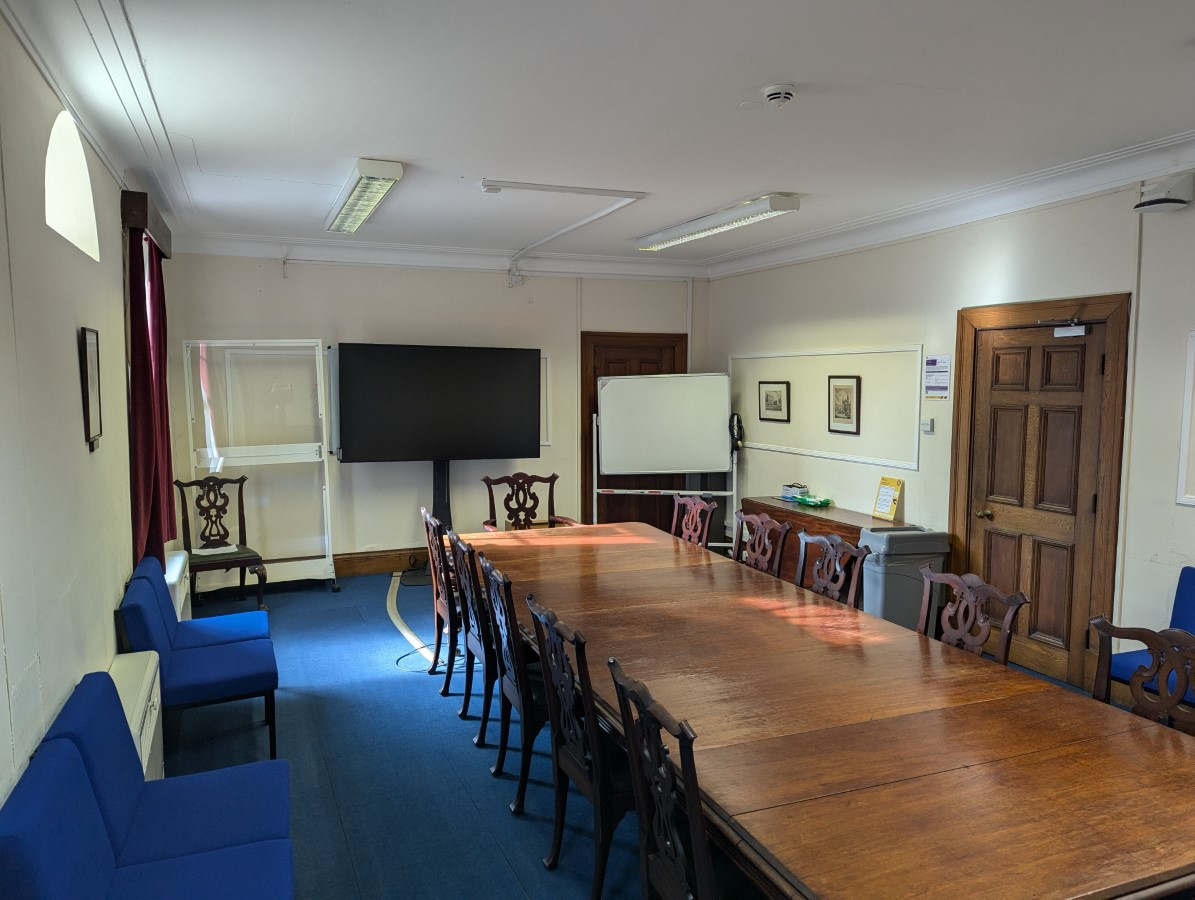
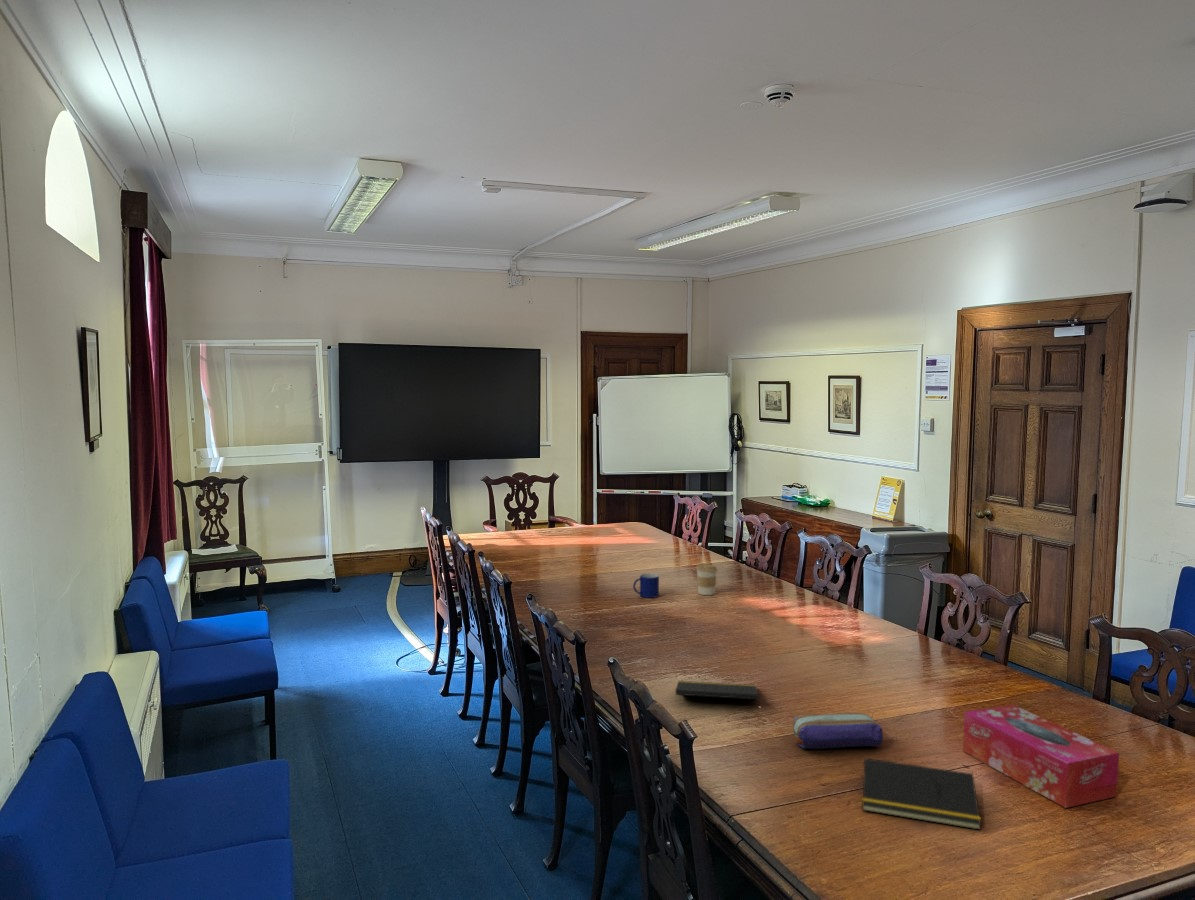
+ pencil case (837, 731)
+ notepad (918, 791)
+ notepad (716, 689)
+ tissue box (1036, 751)
+ mug (645, 585)
+ coffee cup (706, 578)
